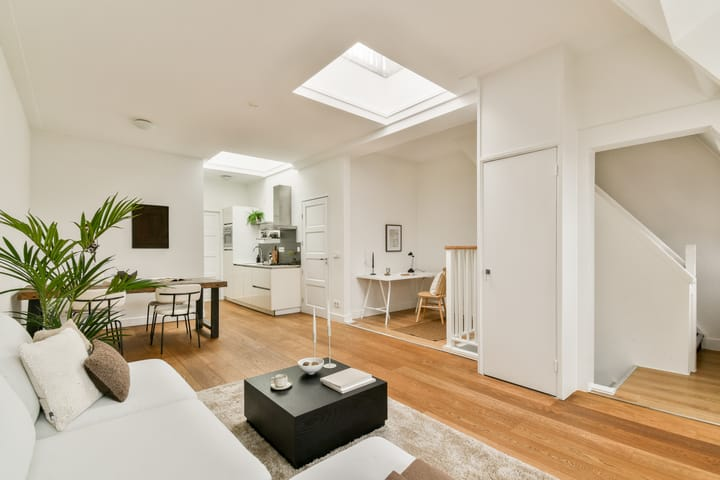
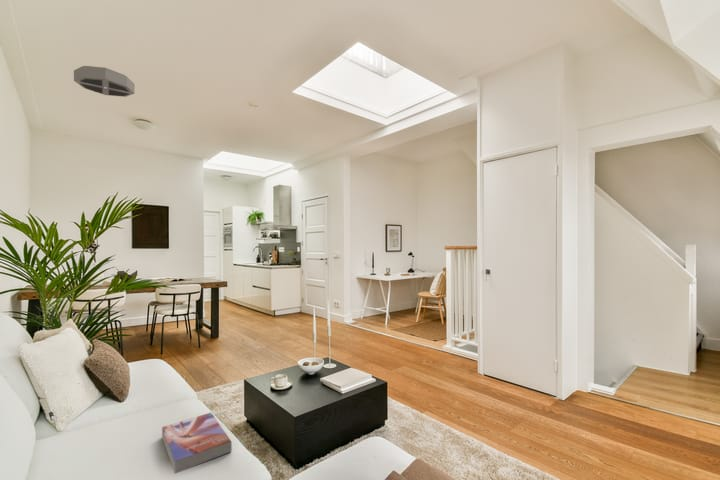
+ textbook (195, 439)
+ ceiling light (105, 82)
